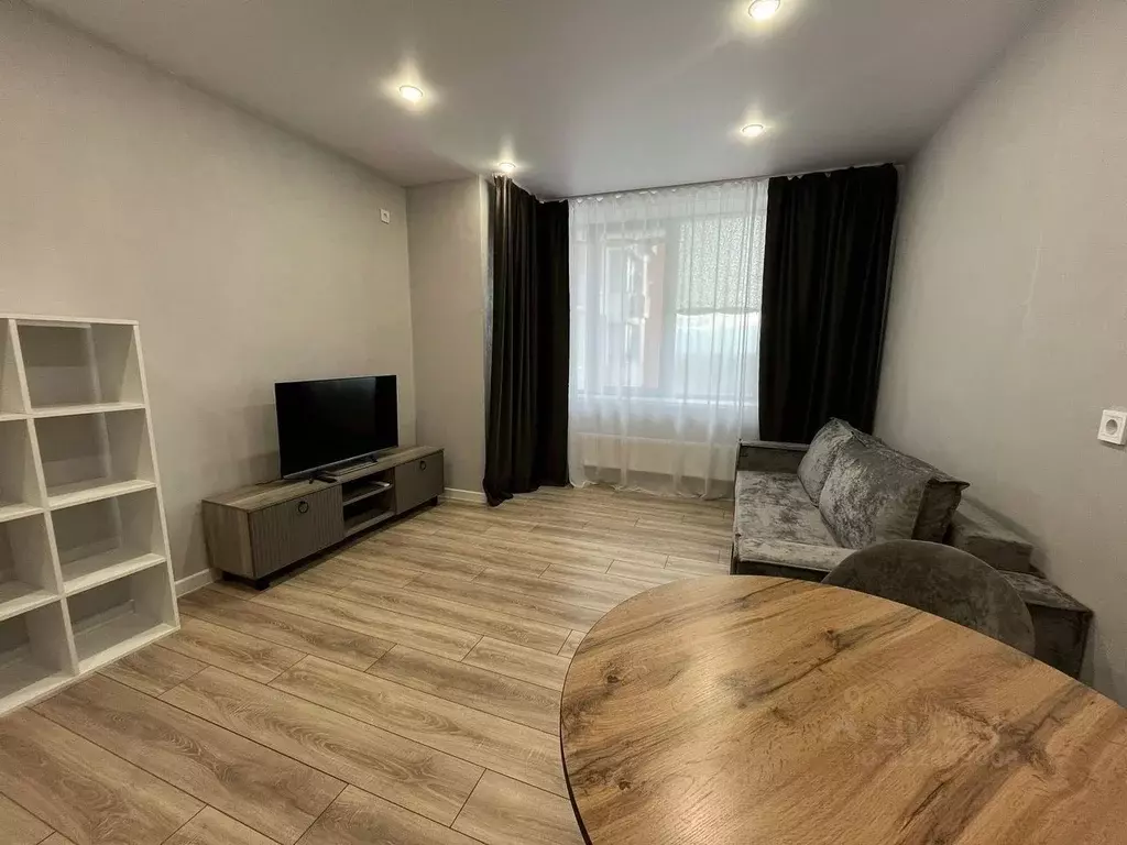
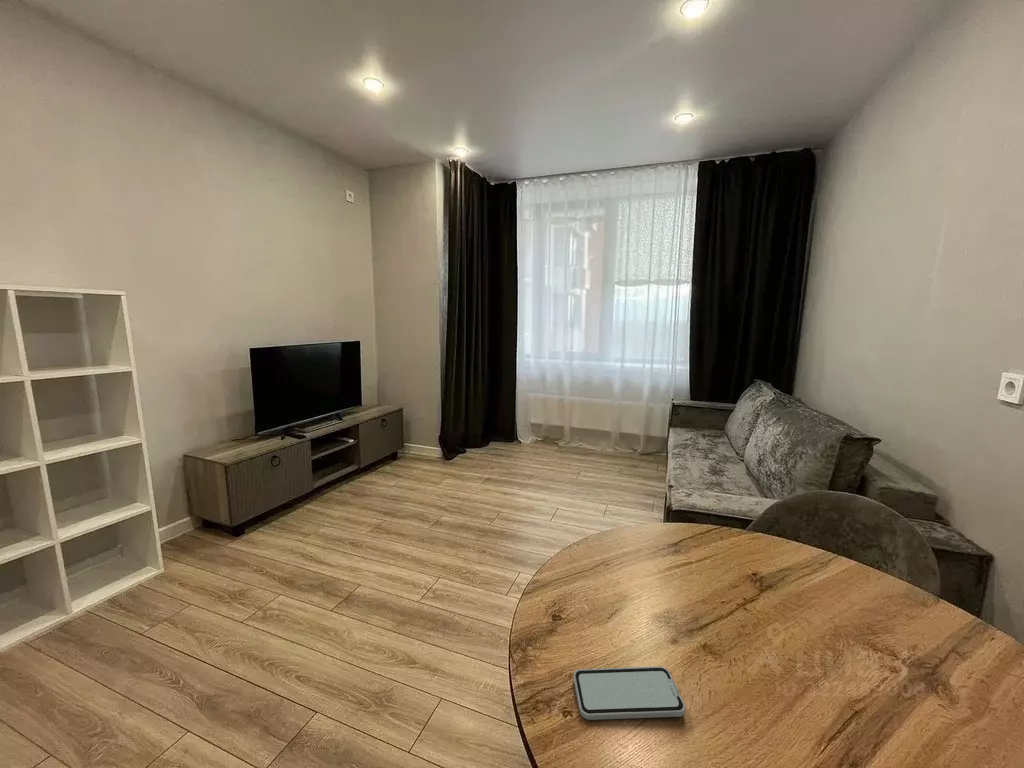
+ smartphone (626, 691)
